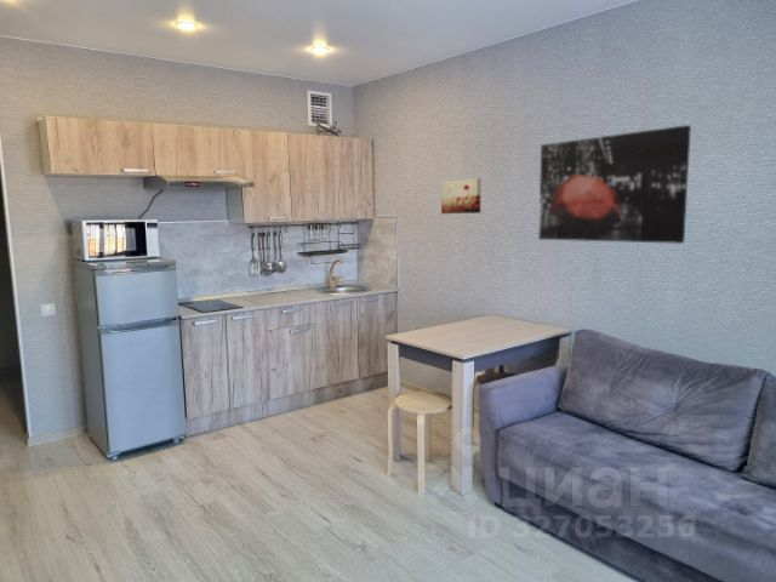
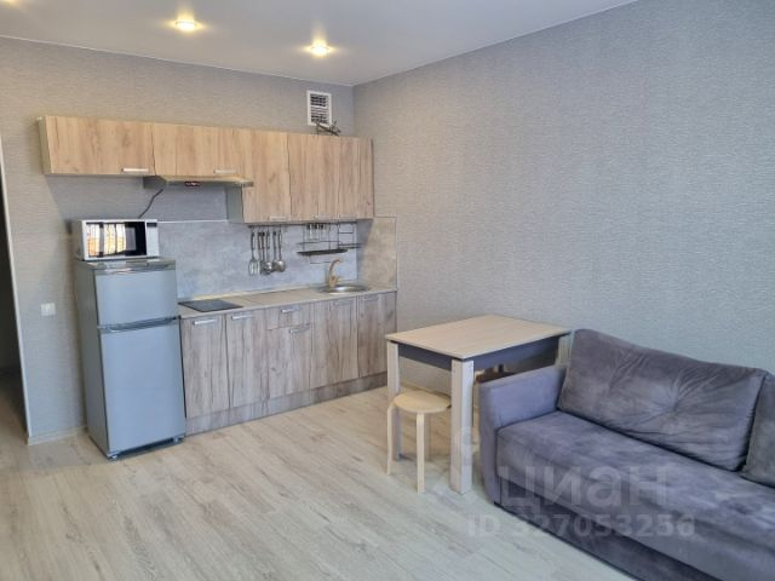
- wall art (605, 189)
- wall art (460, 196)
